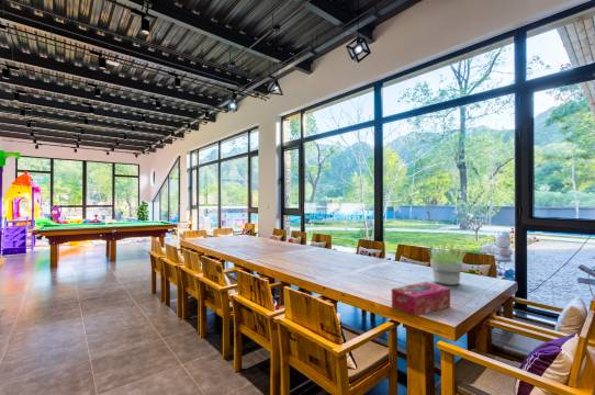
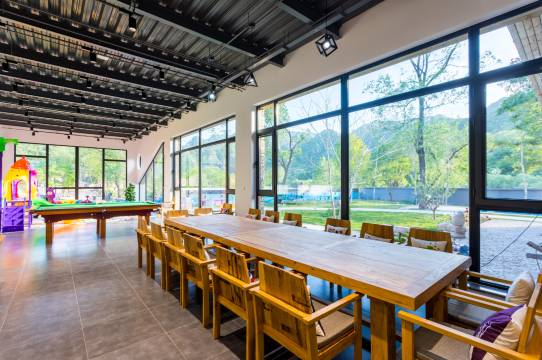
- tissue box (420, 297)
- potted plant (446, 261)
